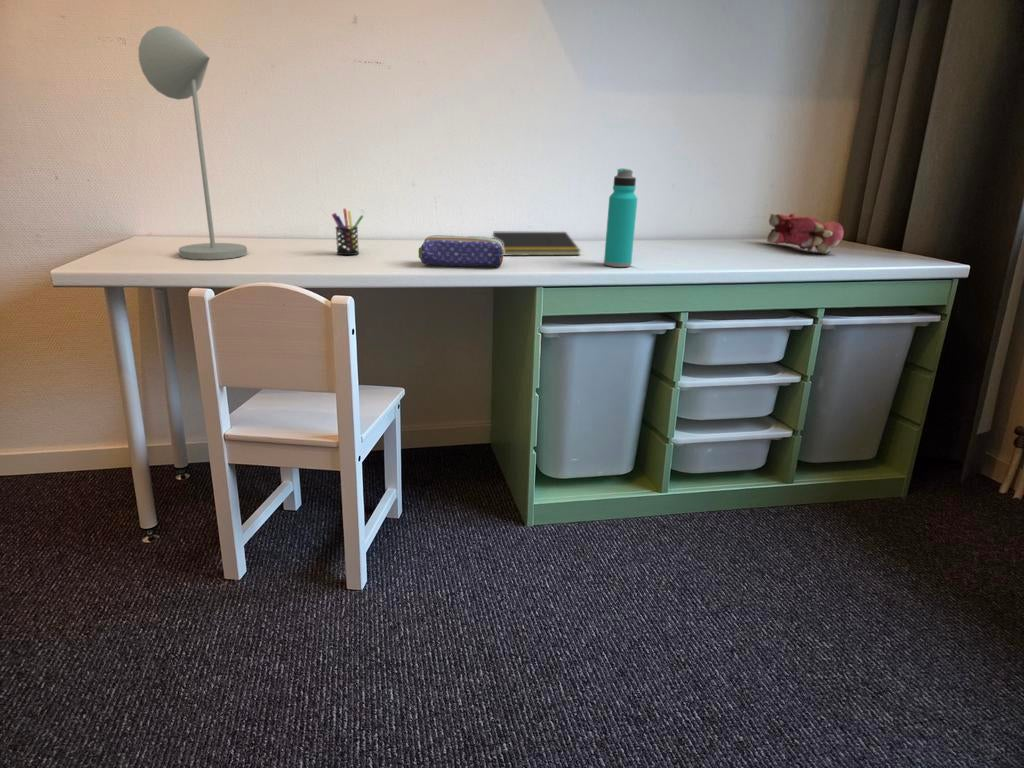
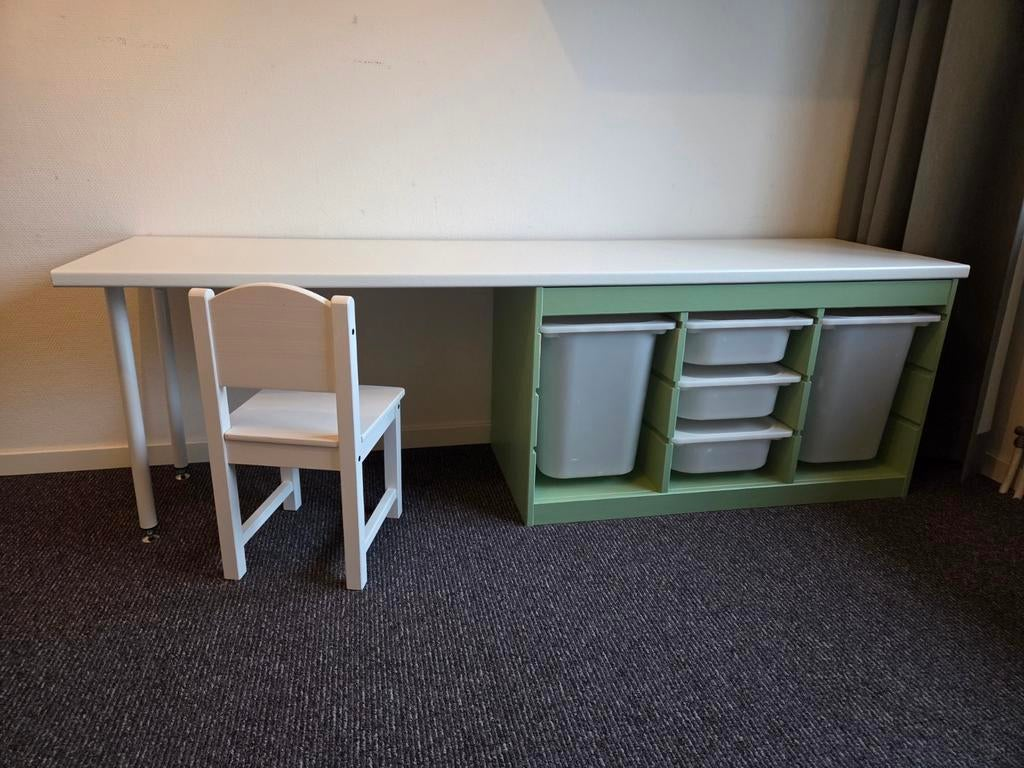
- water bottle (621, 218)
- desk lamp (200, 145)
- notepad (535, 243)
- pencil case (461, 250)
- pen holder (349, 230)
- stuffed animal (806, 231)
